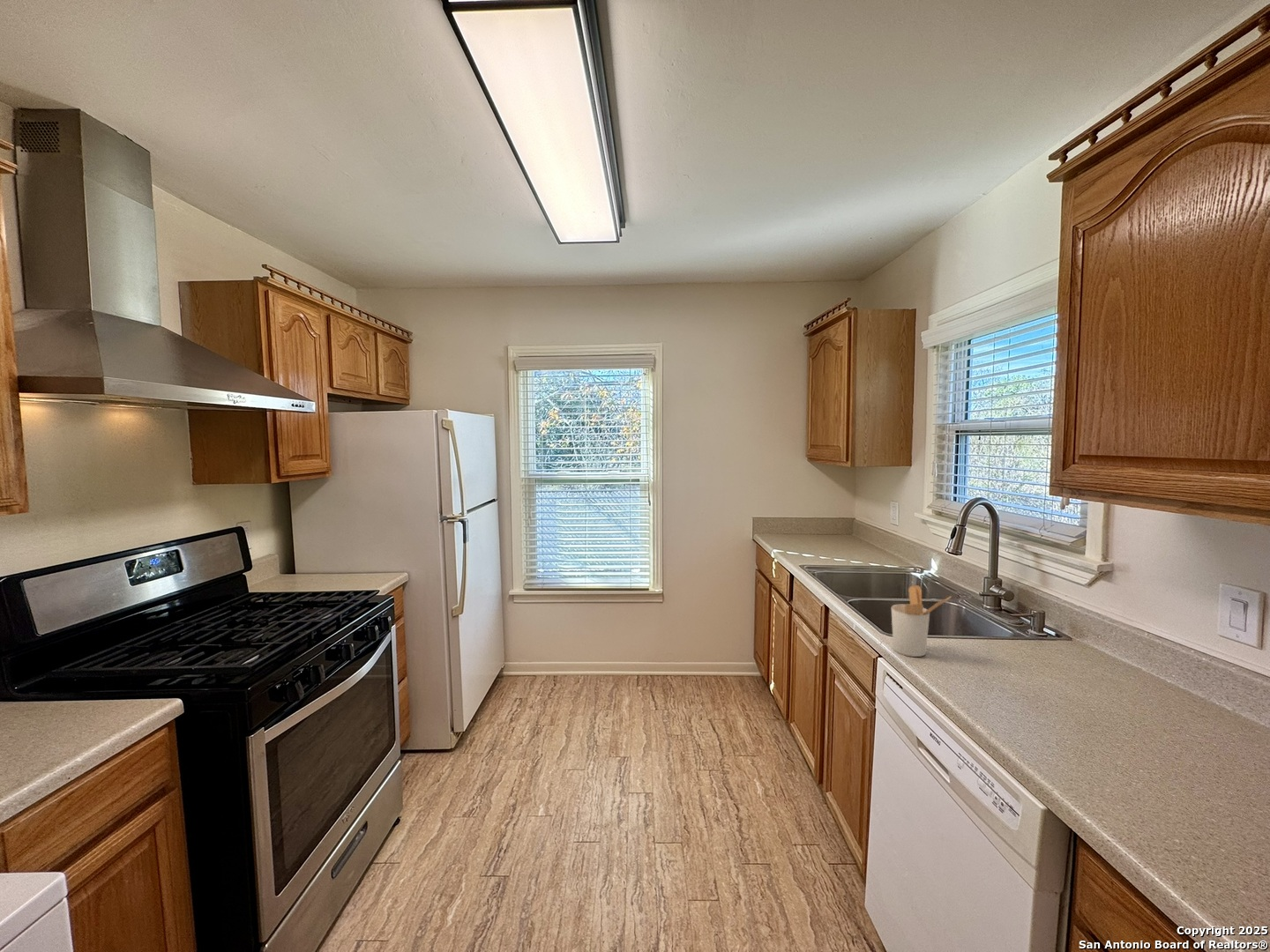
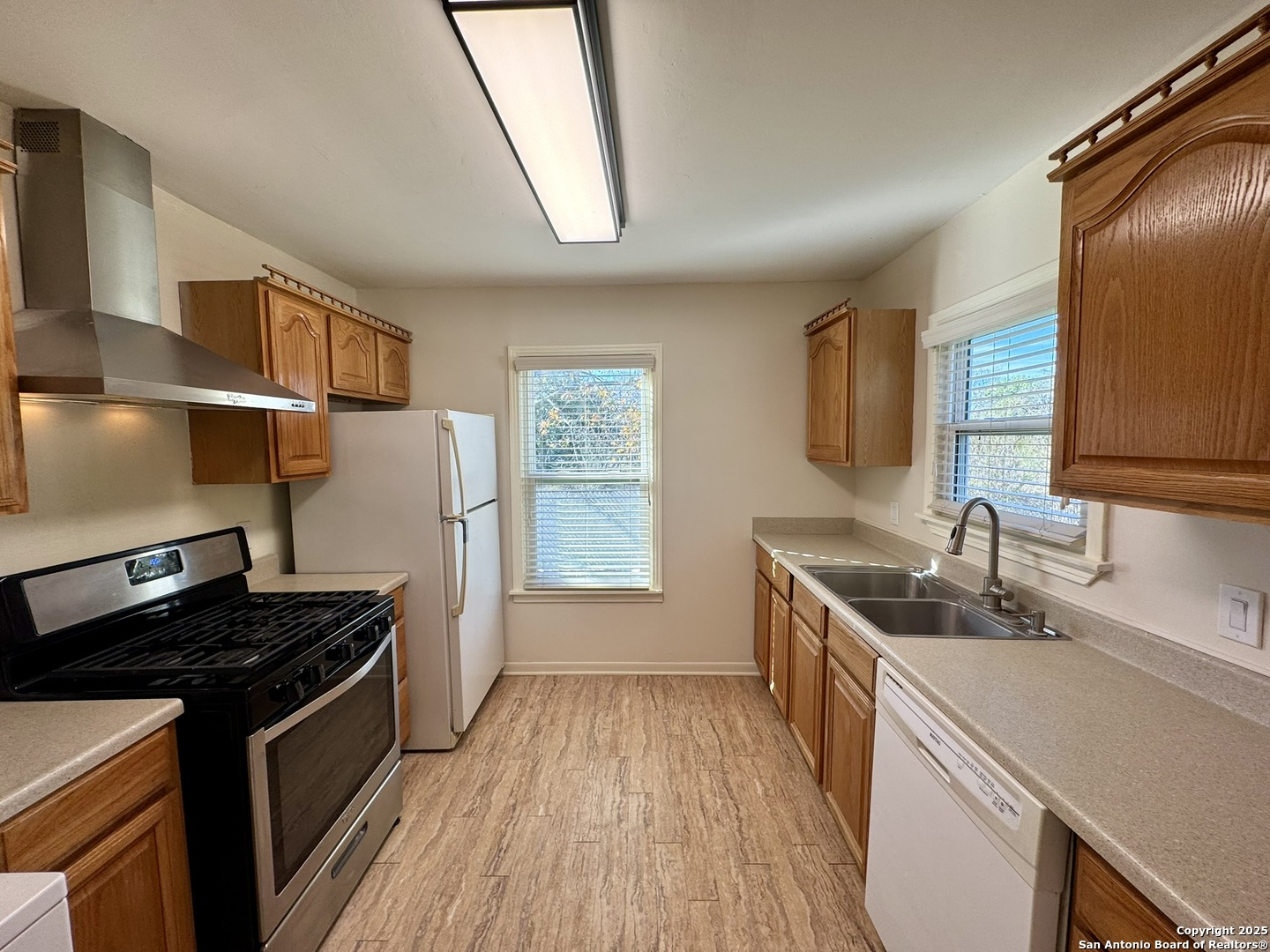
- utensil holder (920, 621)
